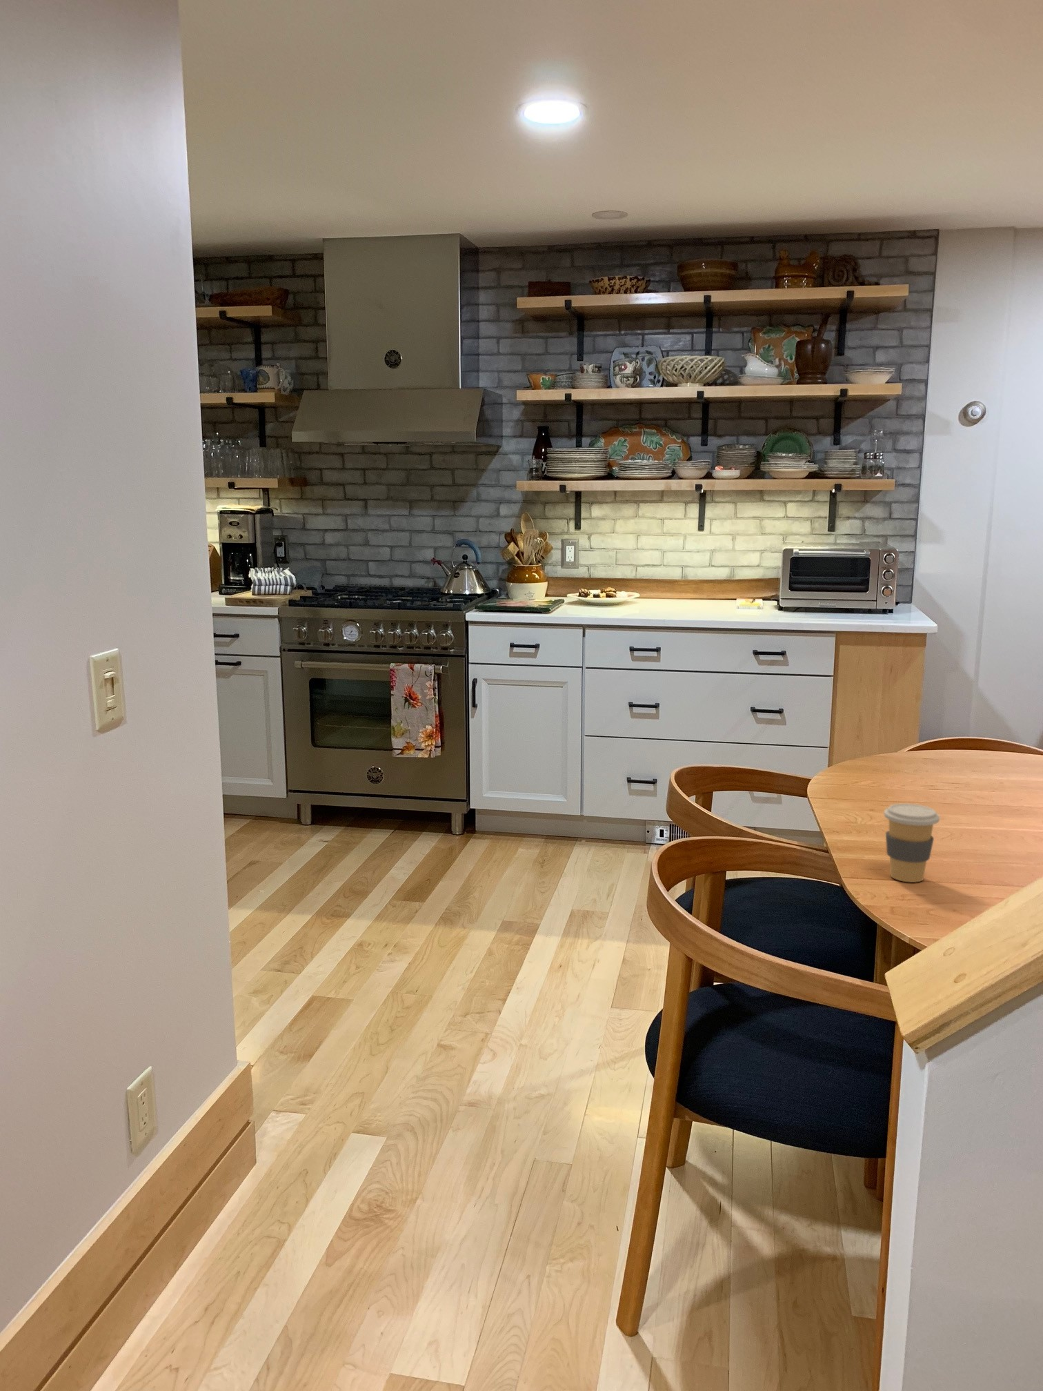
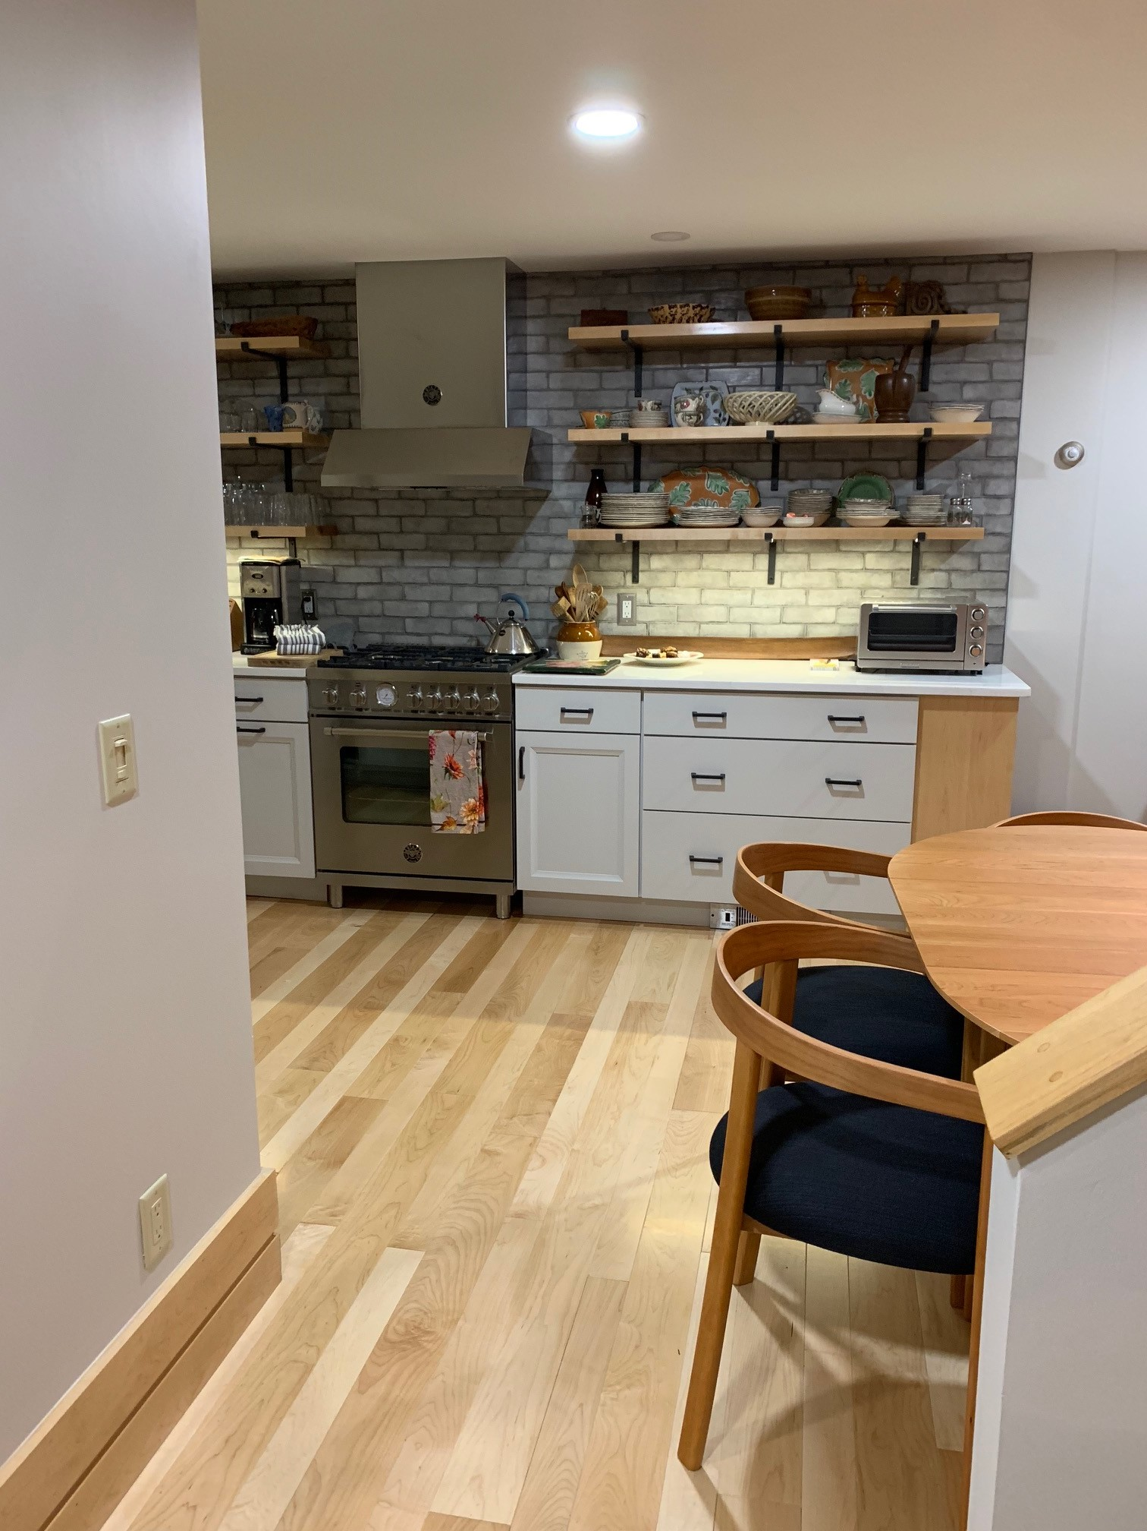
- coffee cup (909, 843)
